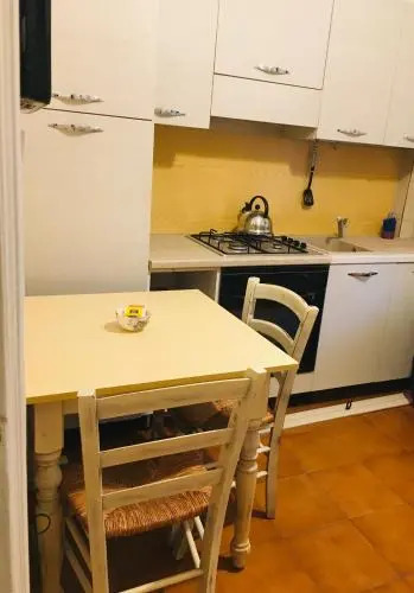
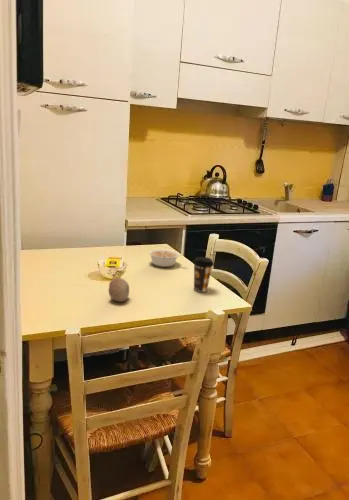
+ coffee cup (202, 274)
+ legume (165, 257)
+ fruit (119, 288)
